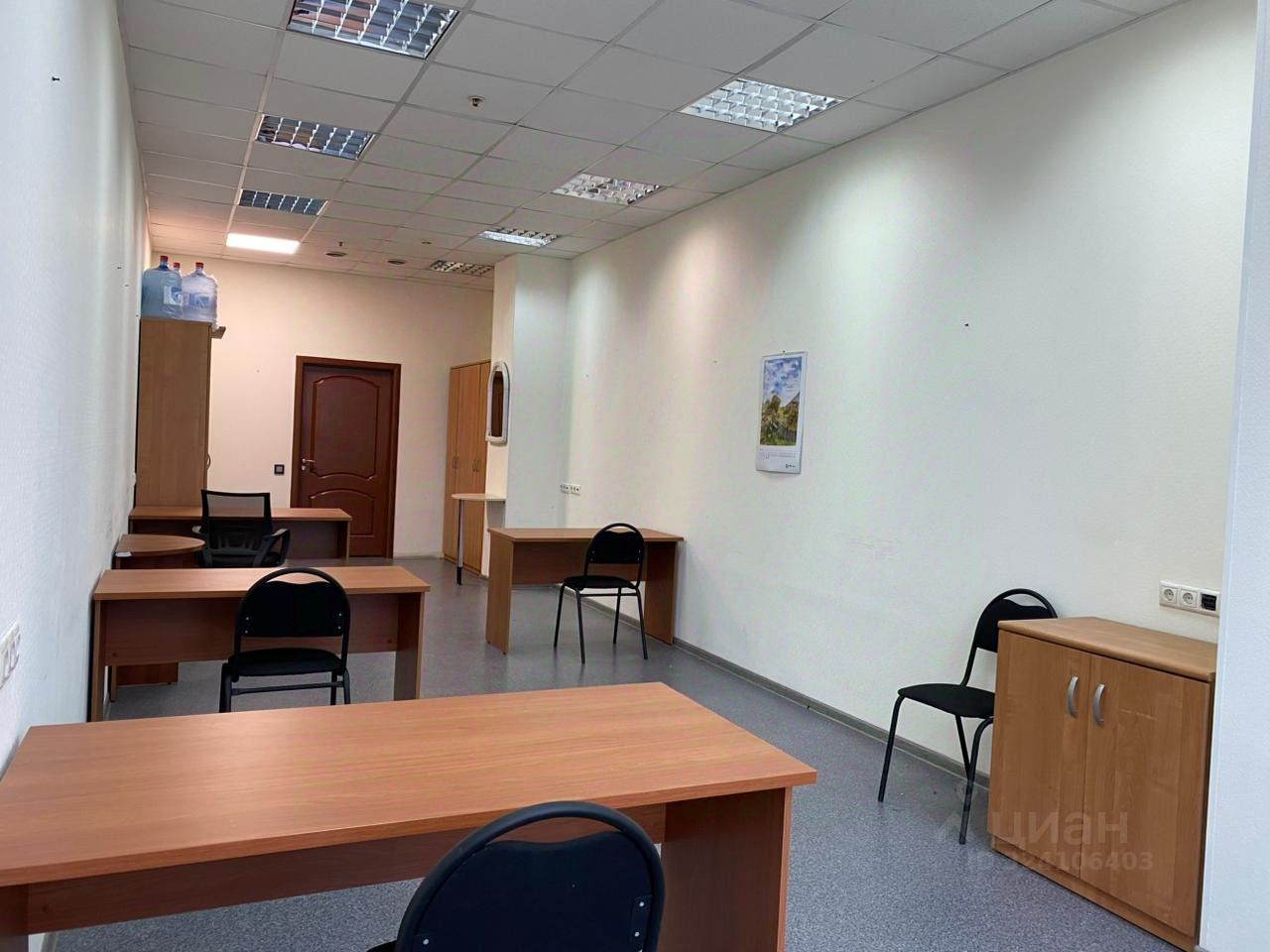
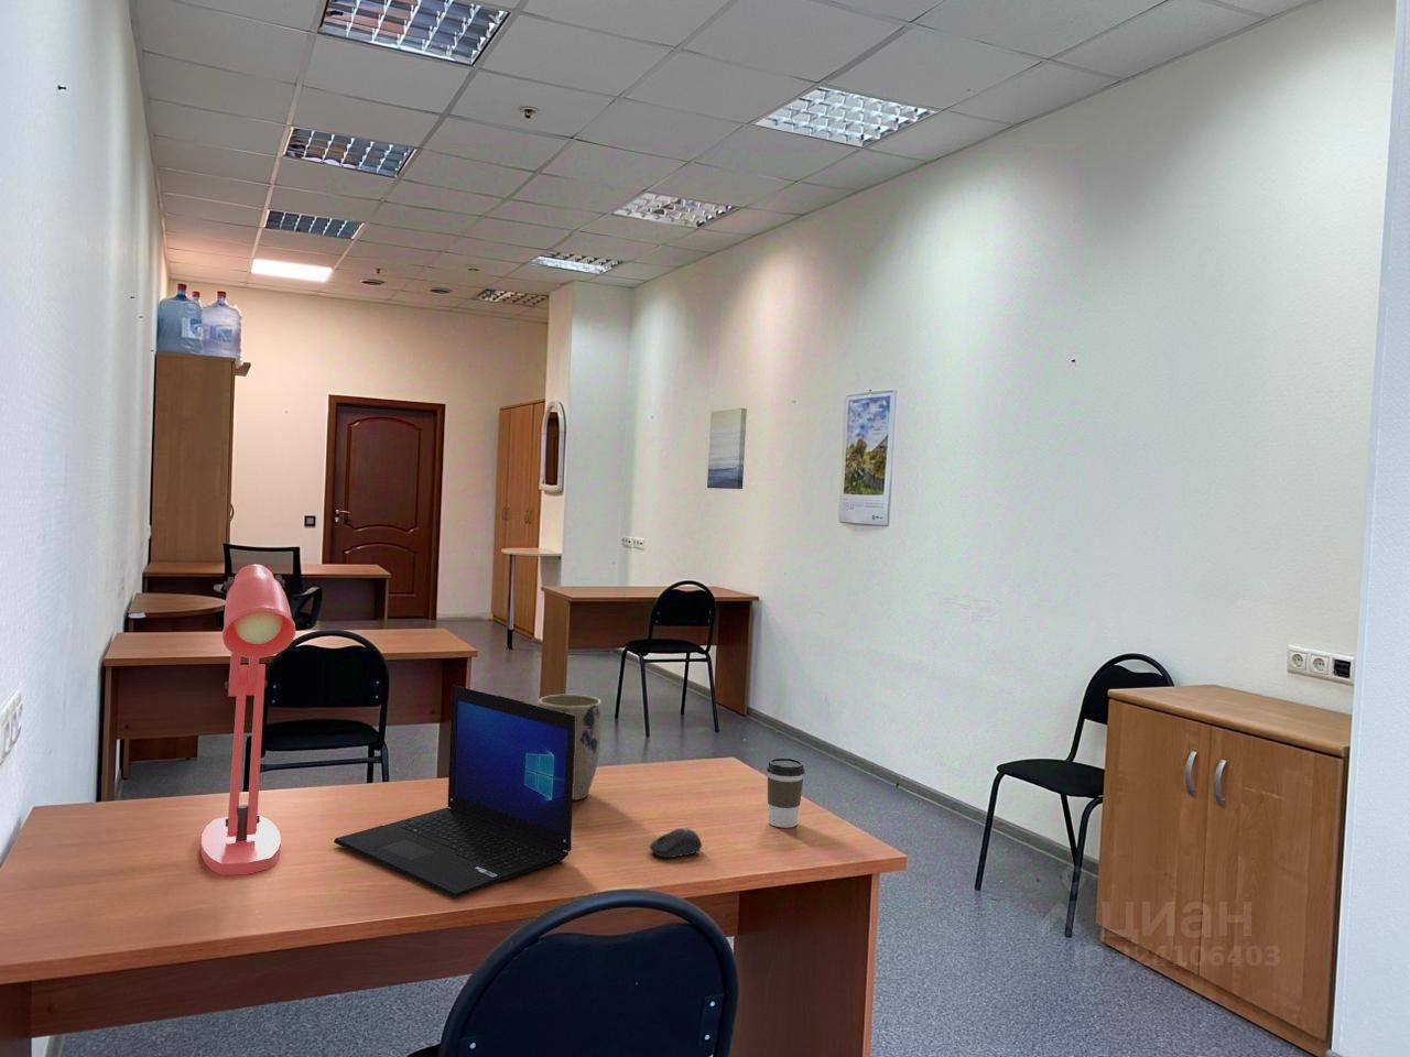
+ desk lamp (244, 706)
+ laptop (455, 779)
+ plant pot (575, 746)
+ computer mouse (676, 840)
+ coffee cup (784, 792)
+ wall art (726, 450)
